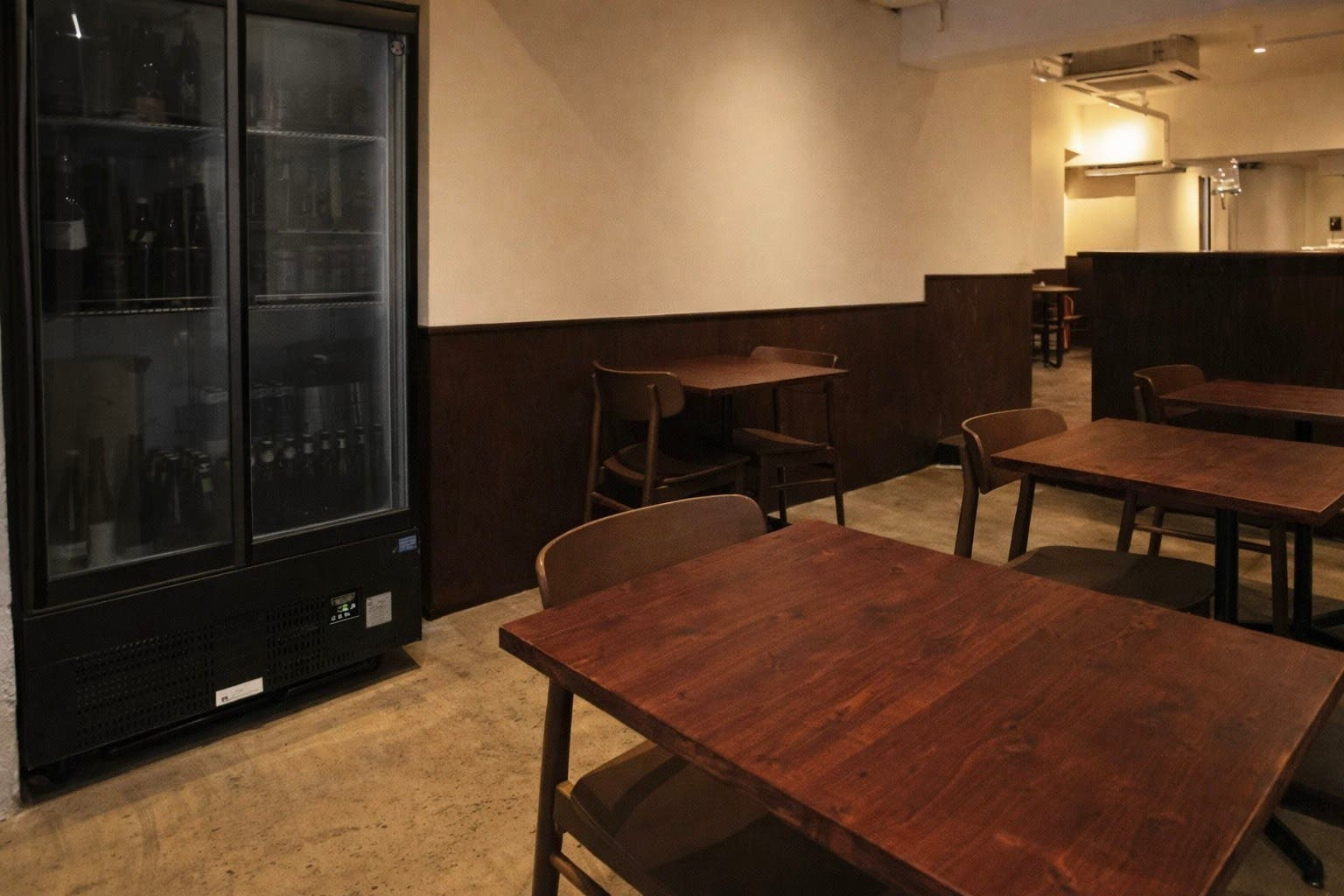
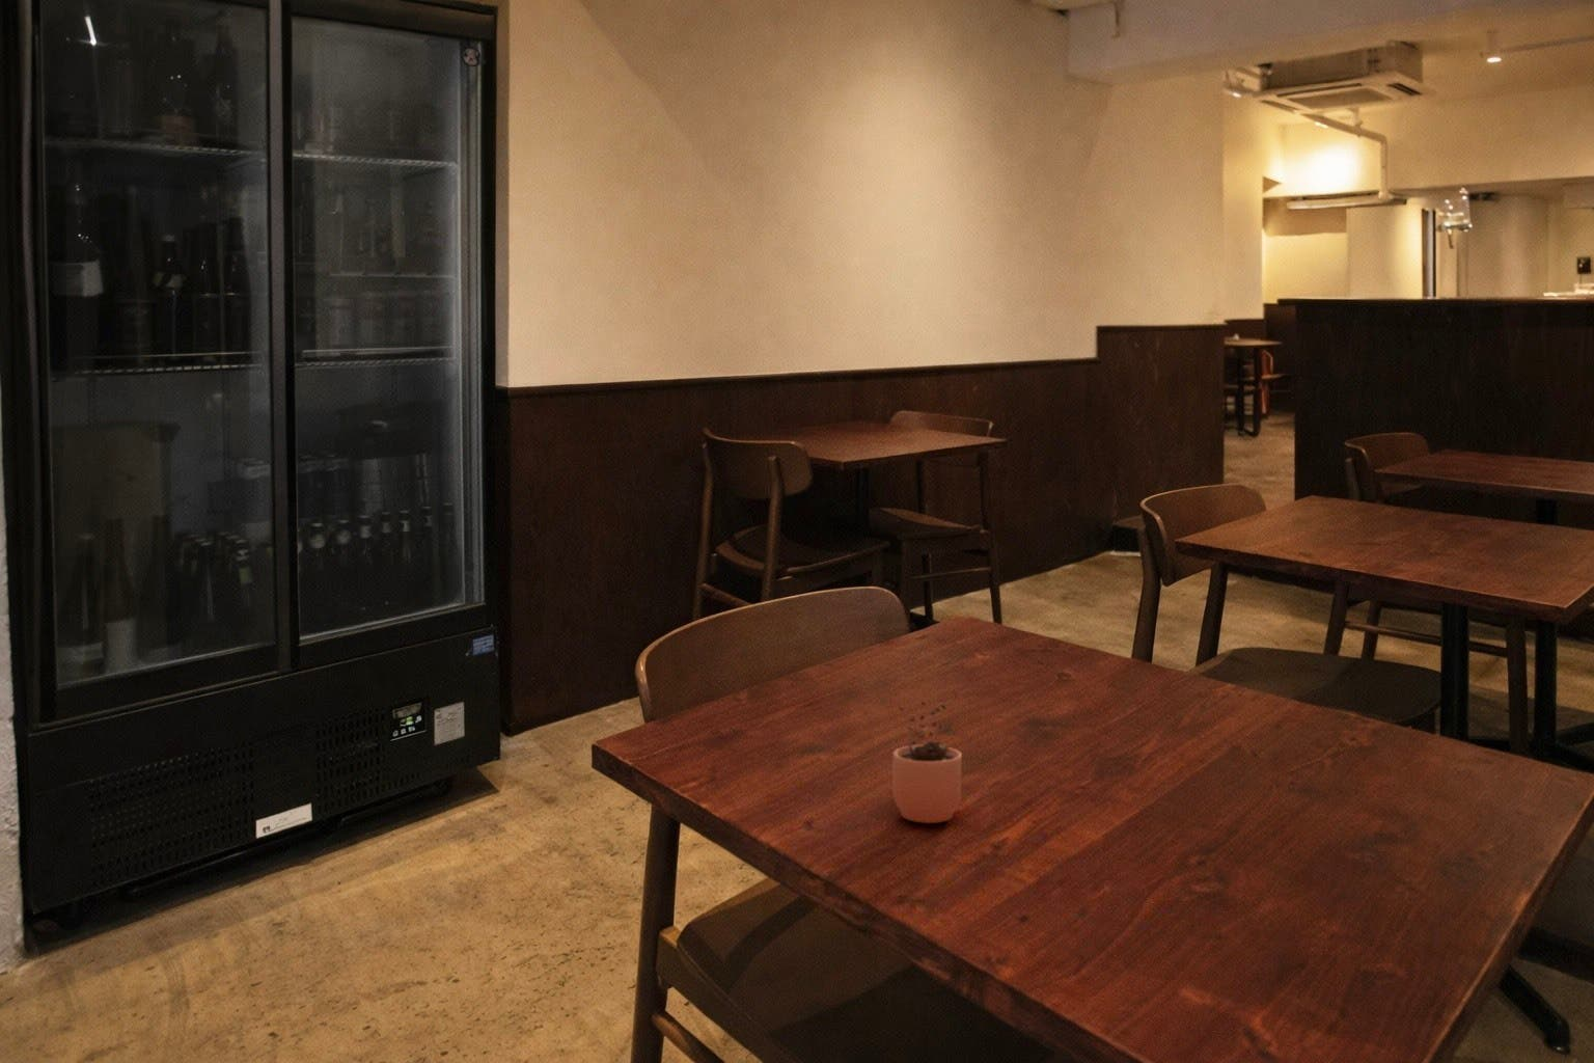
+ cocoa (924, 752)
